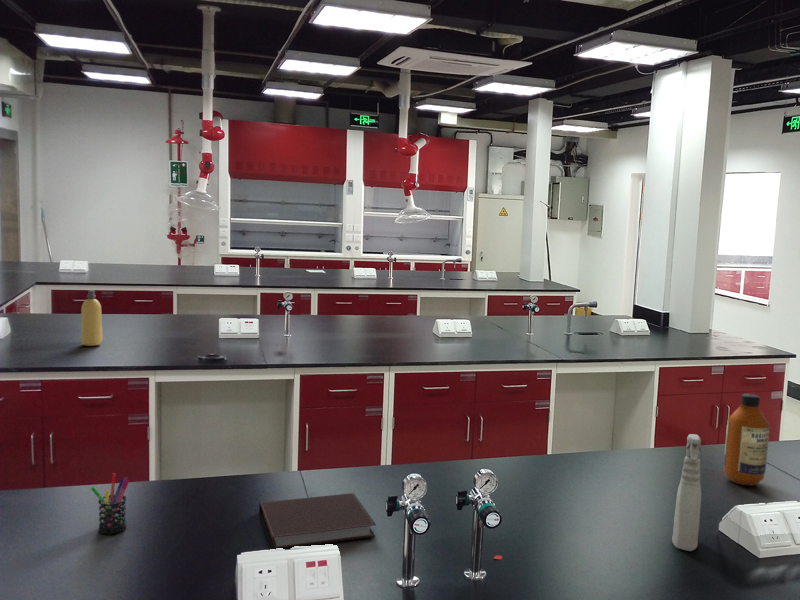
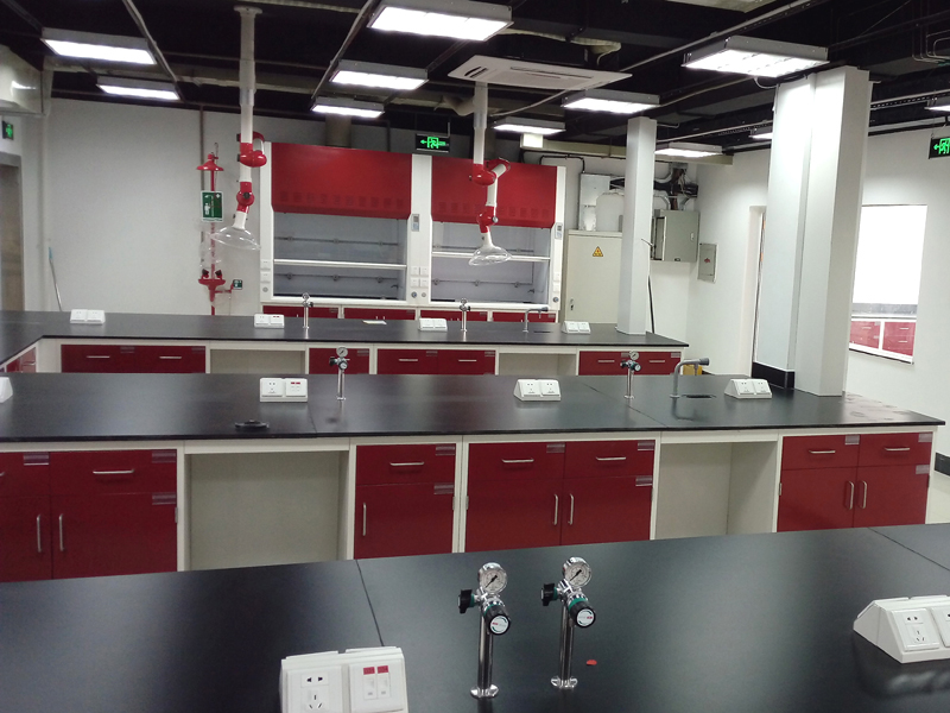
- bottle (93, 317)
- notebook (315, 518)
- pen holder (109, 502)
- bottle (746, 438)
- spray bottle (689, 489)
